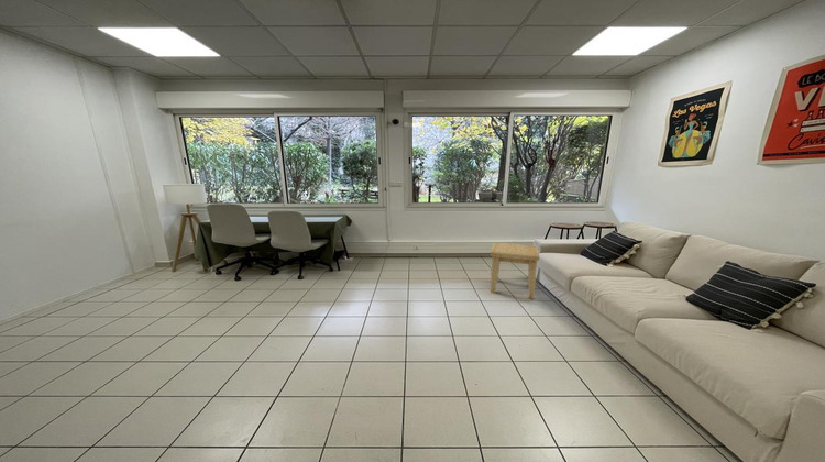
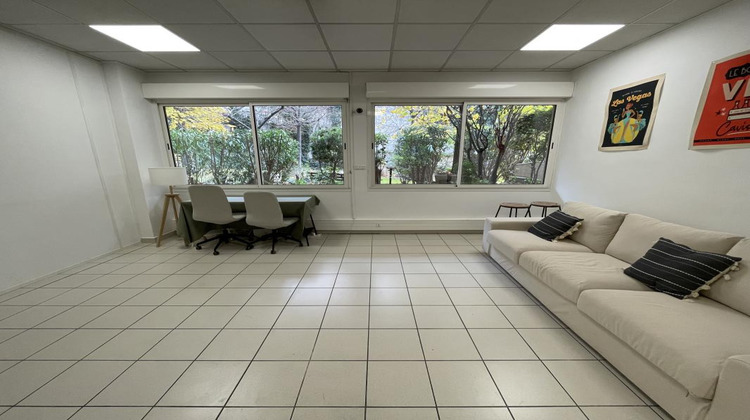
- side table (513, 262)
